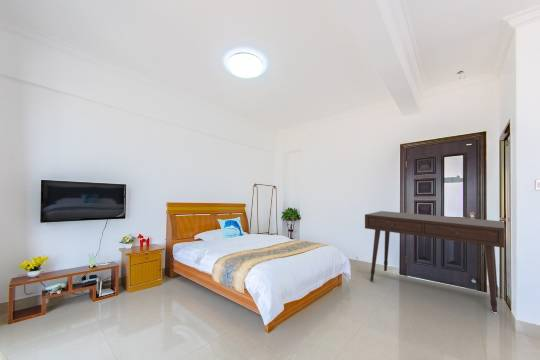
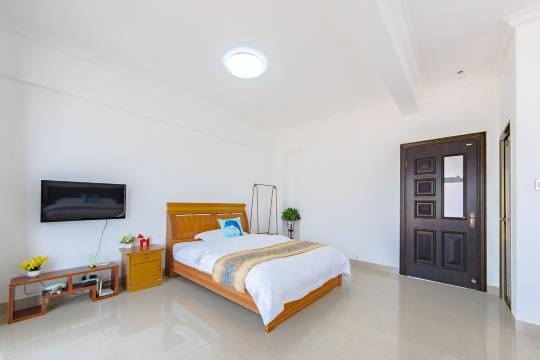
- desk (430, 237)
